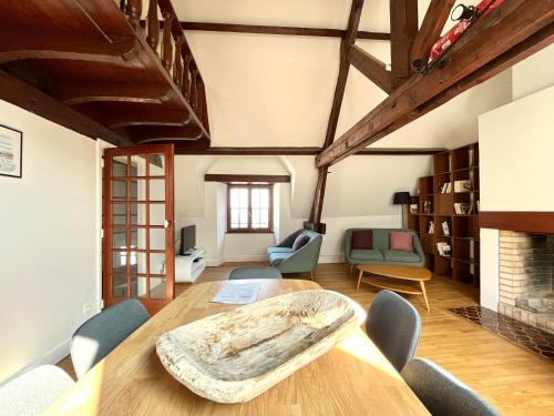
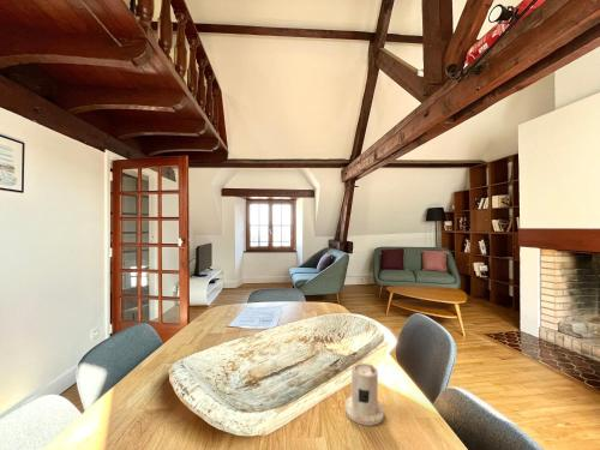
+ candle (364, 386)
